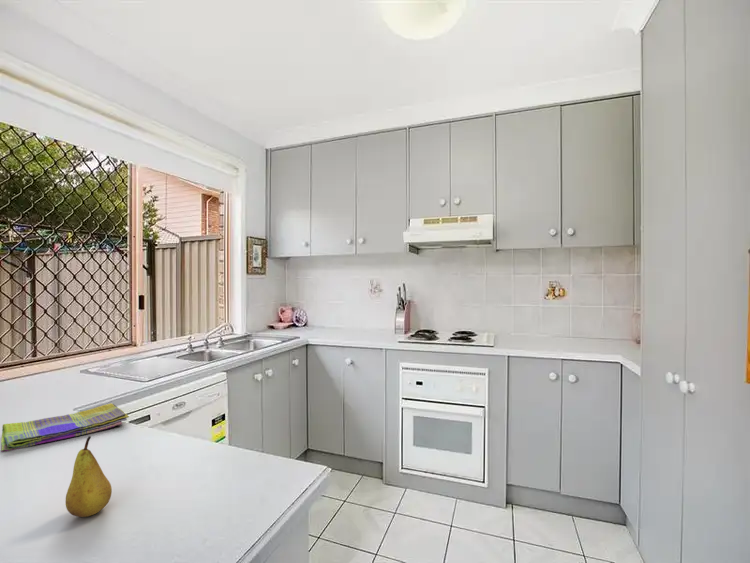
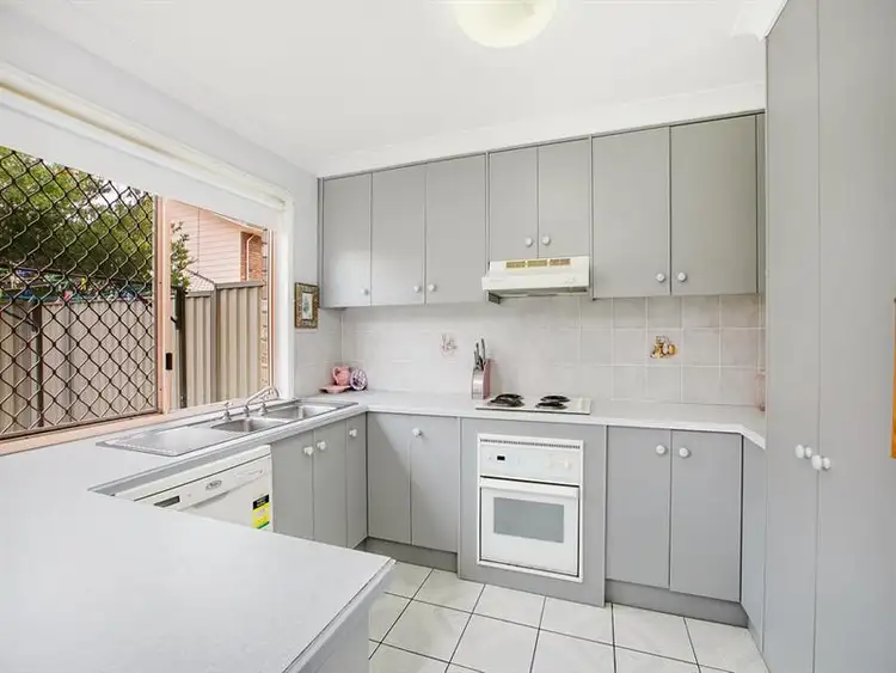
- fruit (89, 474)
- dish towel (67, 423)
